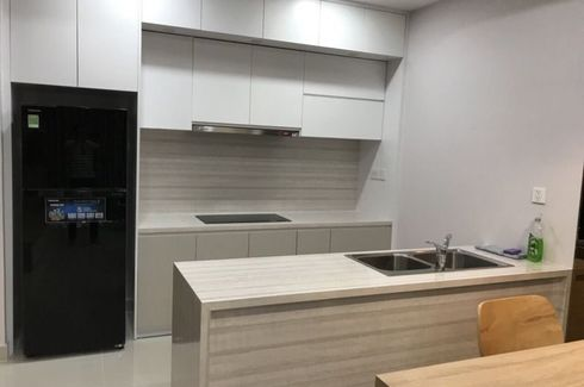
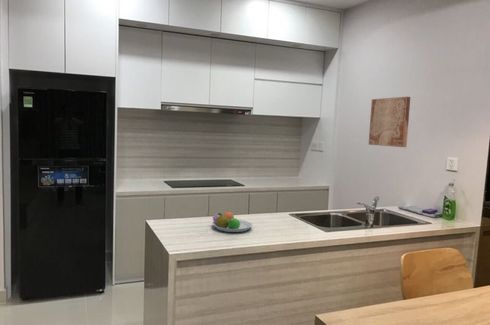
+ wall art (388, 122)
+ fruit bowl (231, 220)
